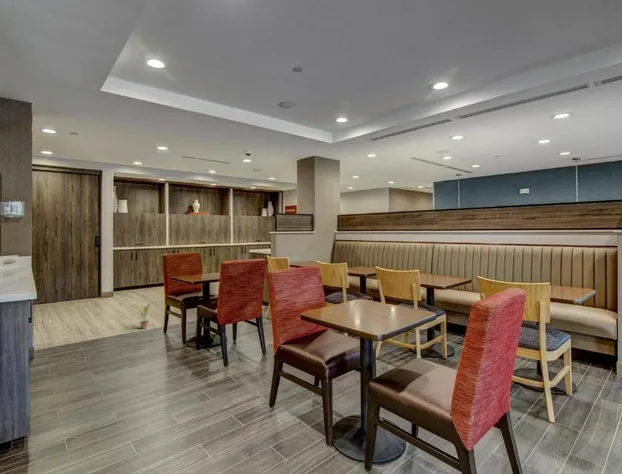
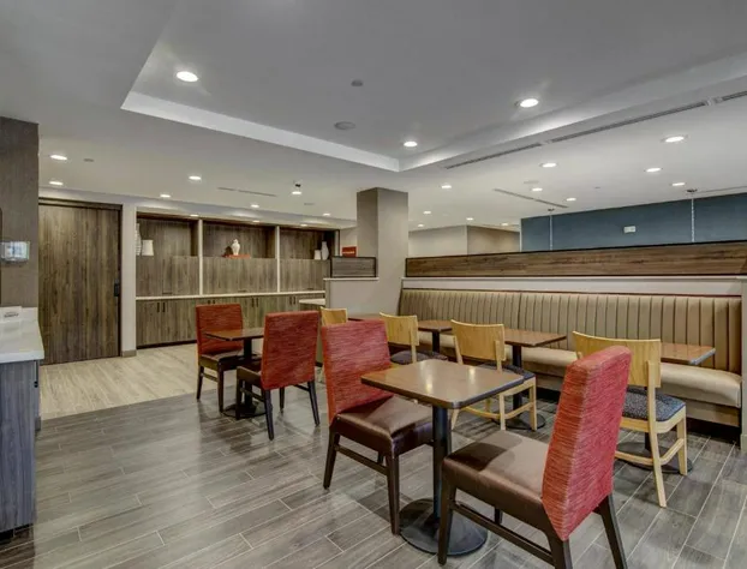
- potted plant (145, 315)
